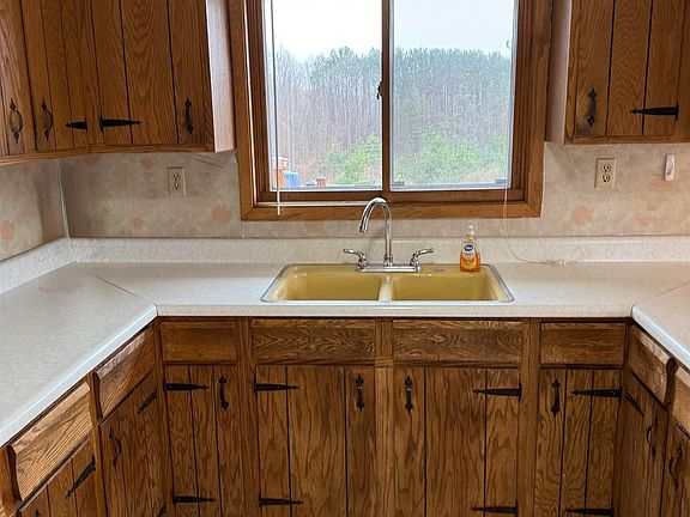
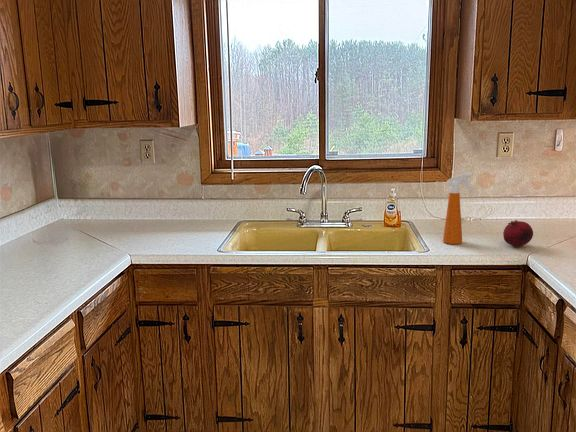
+ spray bottle (458, 208)
+ fruit (517, 232)
